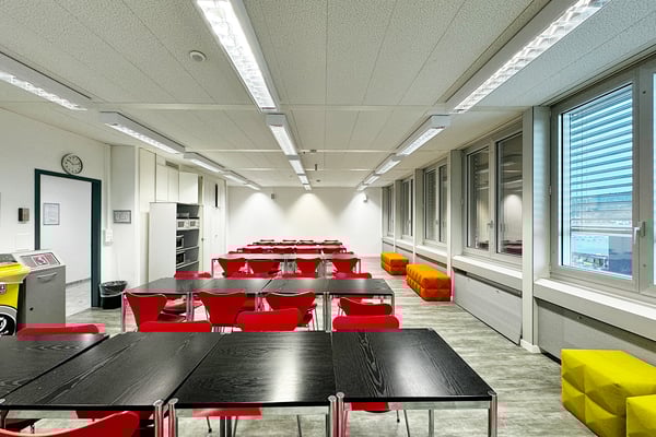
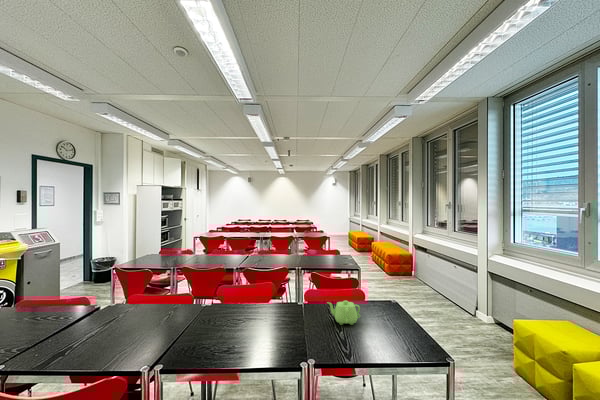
+ teapot (343, 311)
